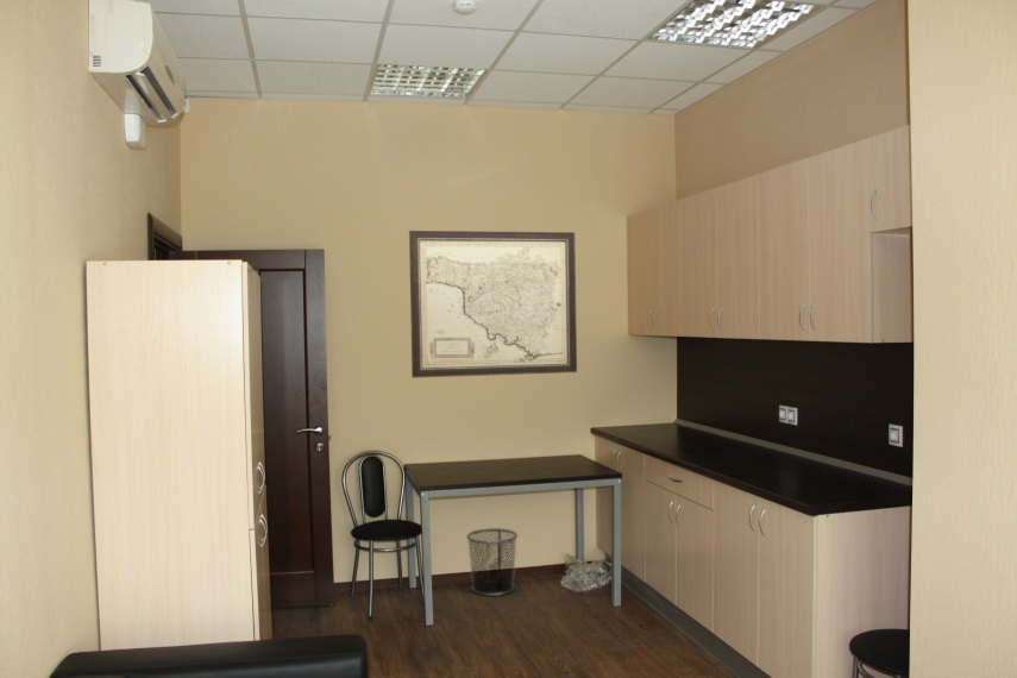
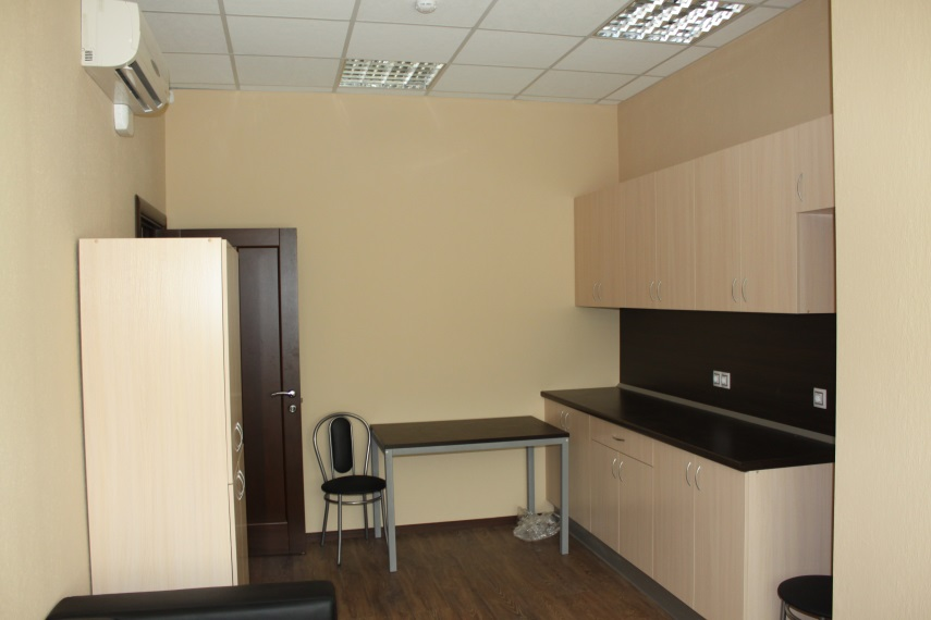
- wall art (495, 303)
- waste bin (491, 561)
